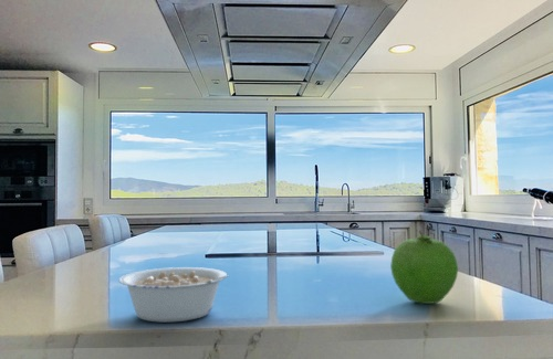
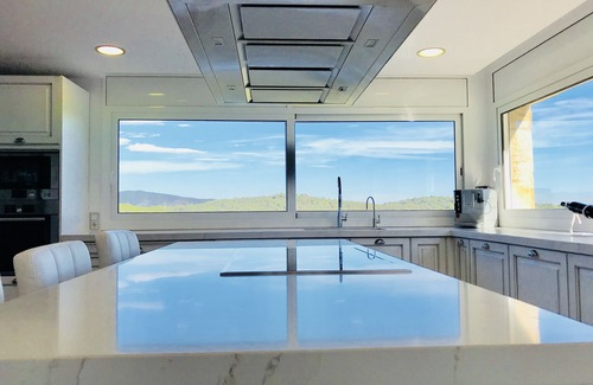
- legume (178, 291)
- fruit (422, 265)
